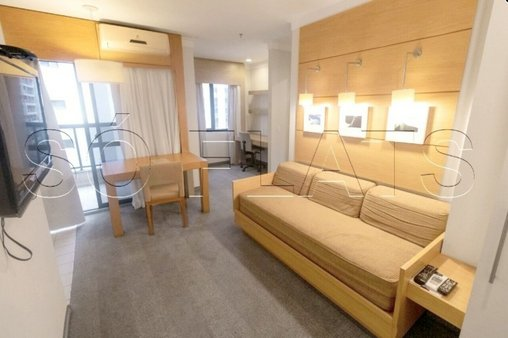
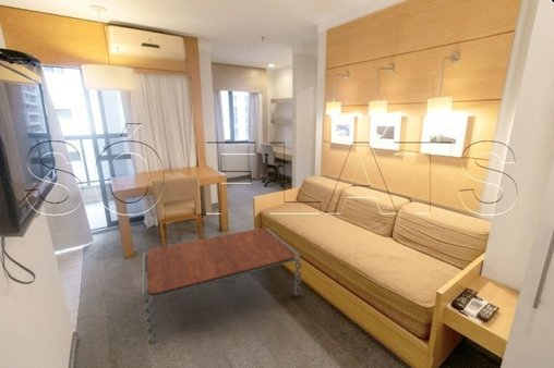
+ coffee table (221, 272)
